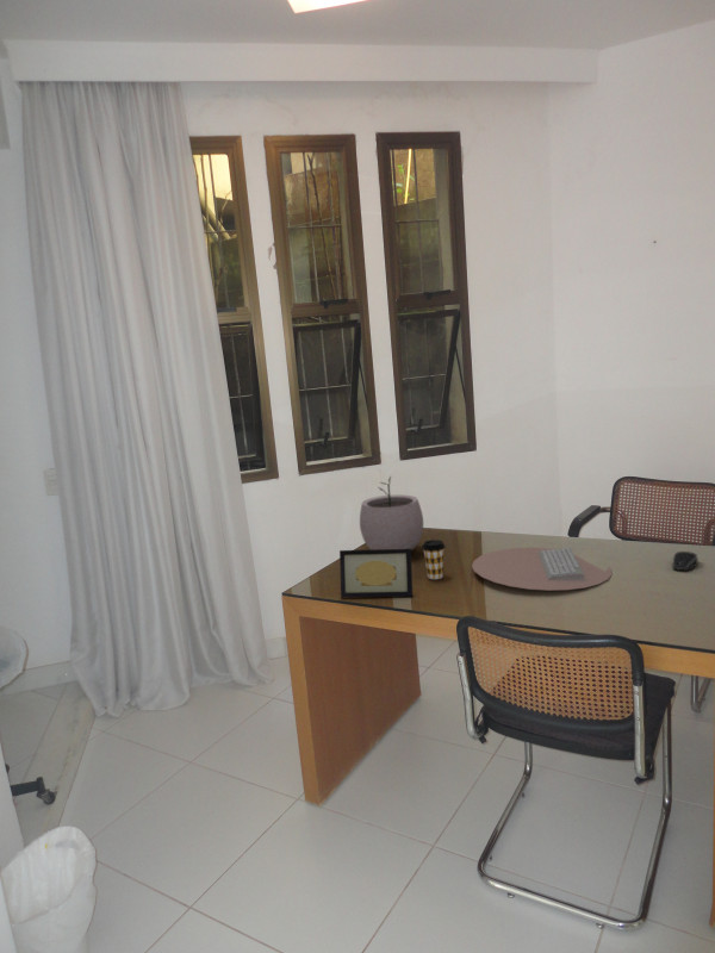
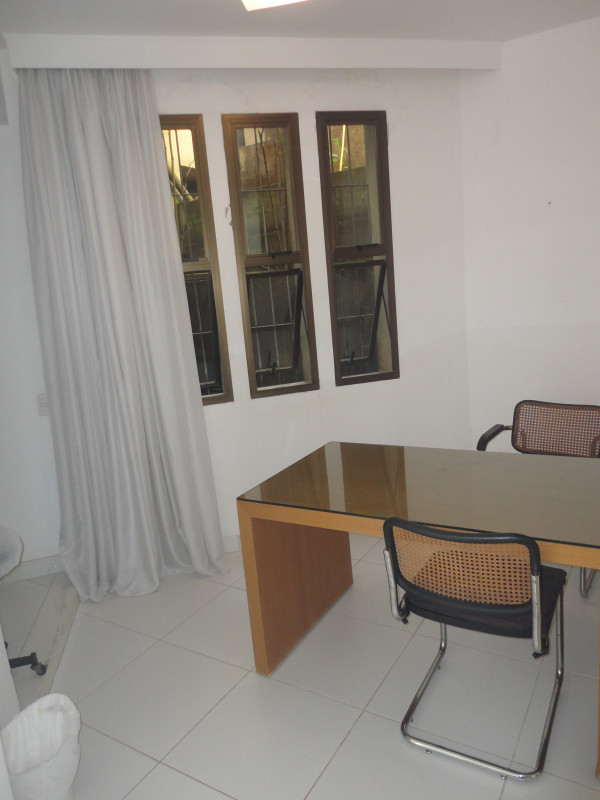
- plant pot (391, 516)
- keyboard (540, 565)
- coffee cup (434, 559)
- picture frame (375, 571)
- computer mouse (684, 559)
